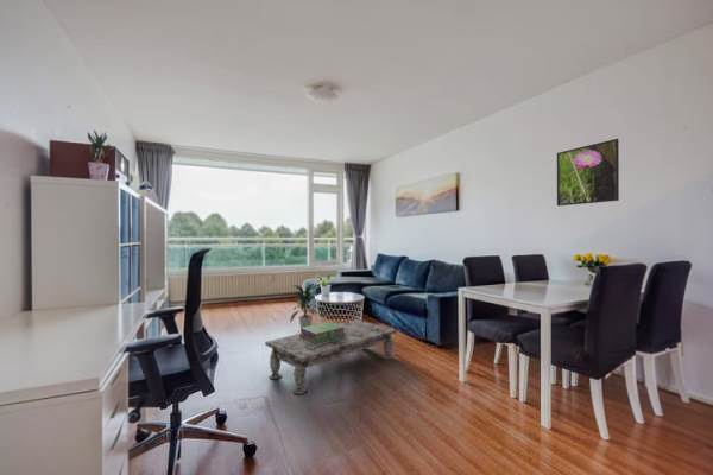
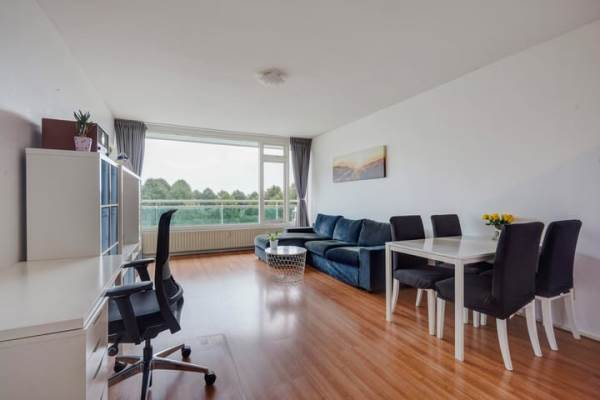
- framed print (585, 175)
- indoor plant (303, 304)
- coffee table (335, 350)
- stack of books (322, 331)
